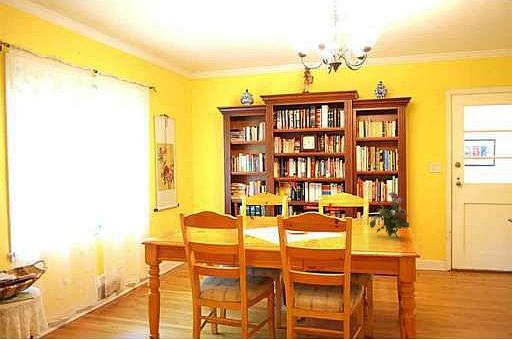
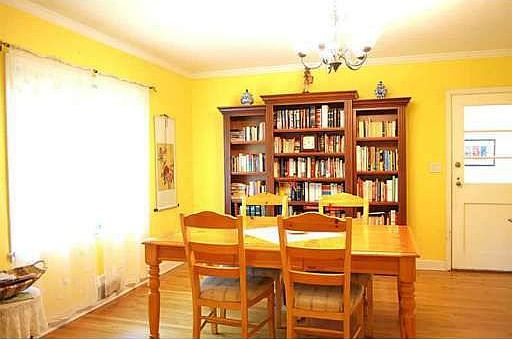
- flower bouquet (389, 214)
